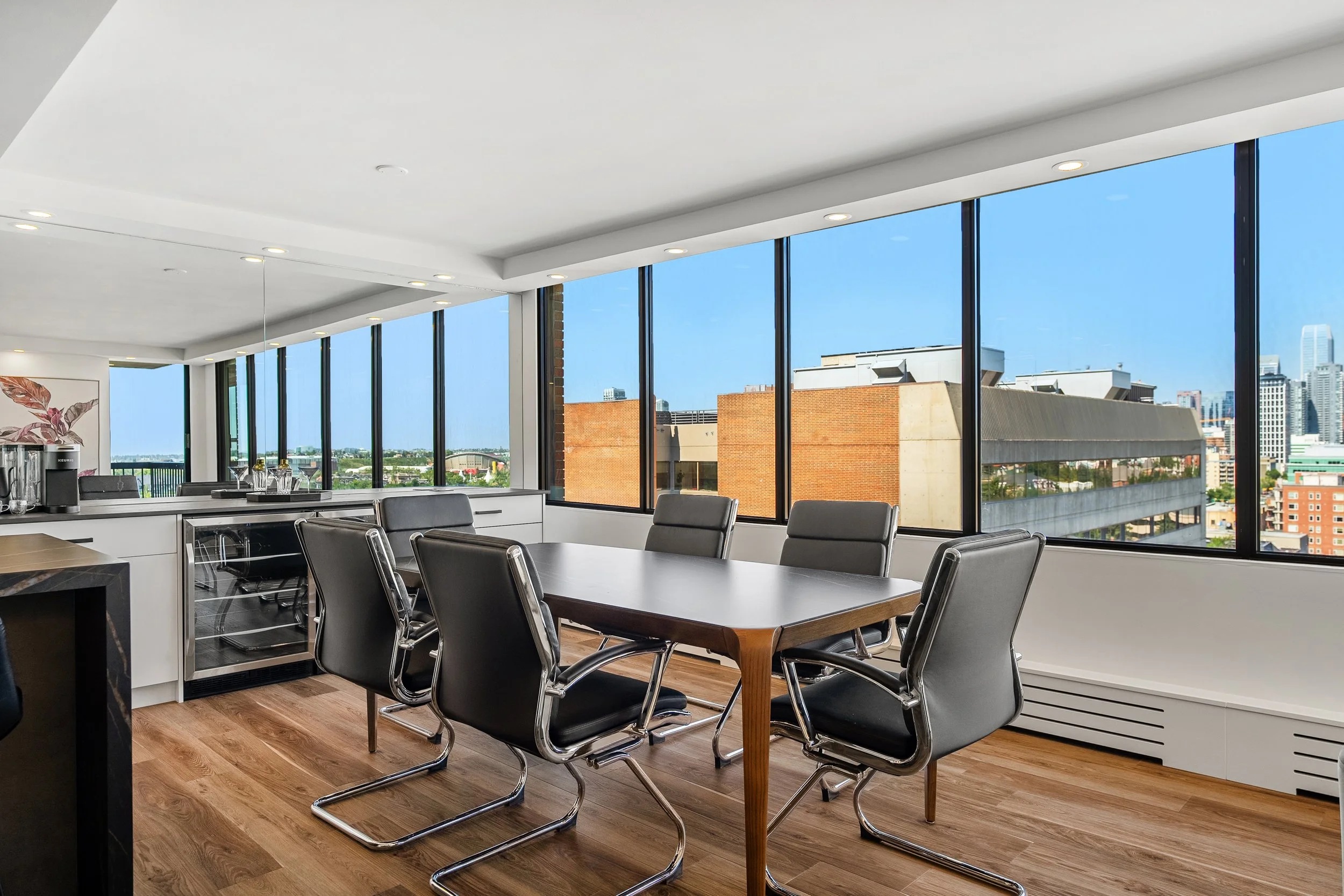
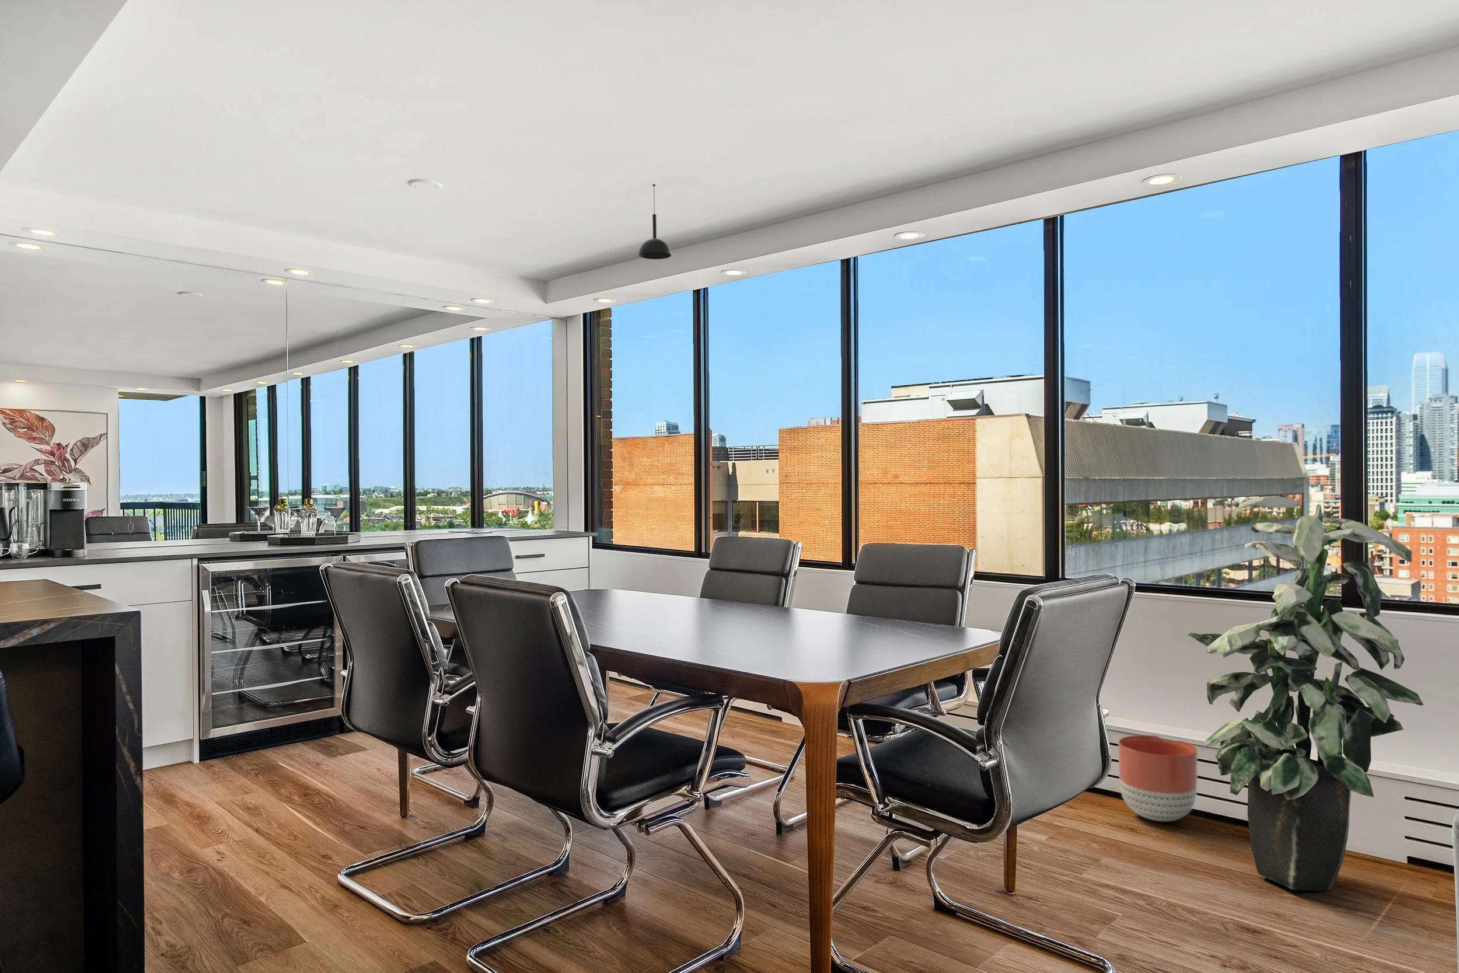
+ indoor plant (1295, 686)
+ pendant light (655, 220)
+ planter (1157, 781)
